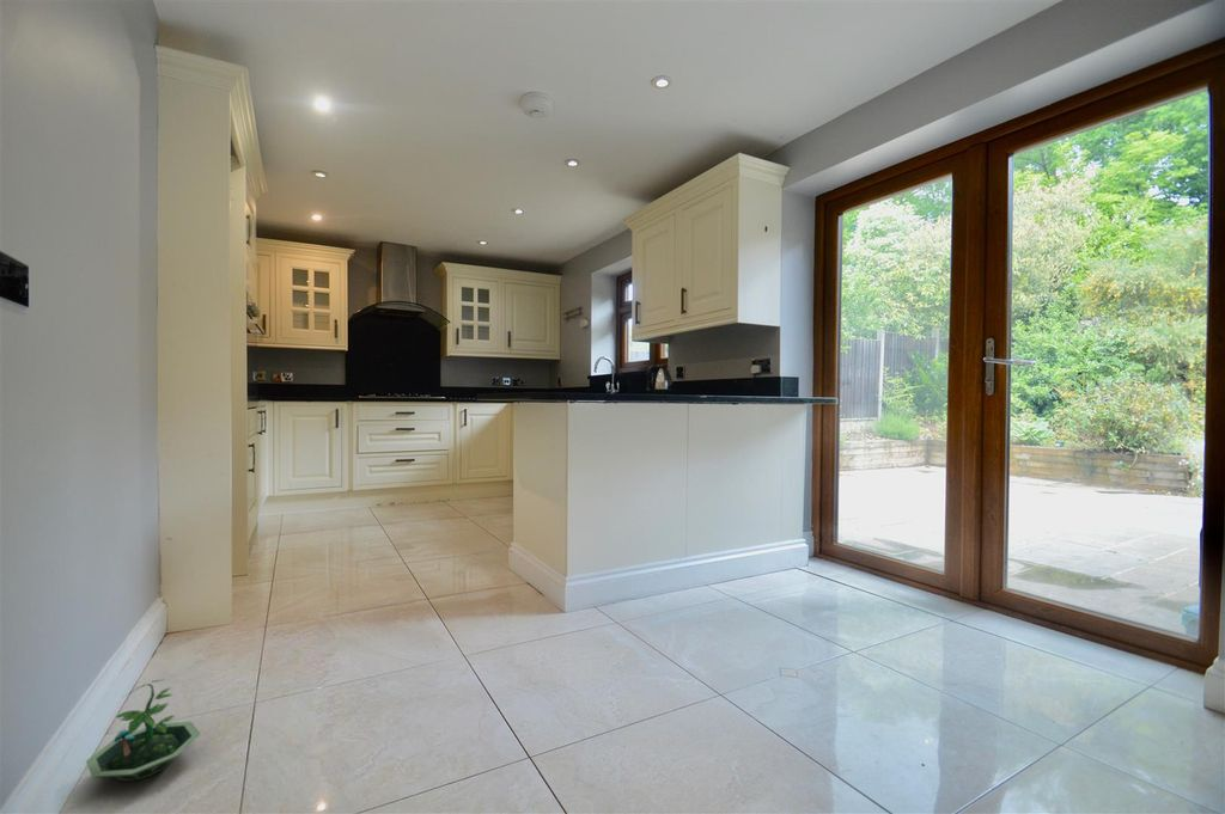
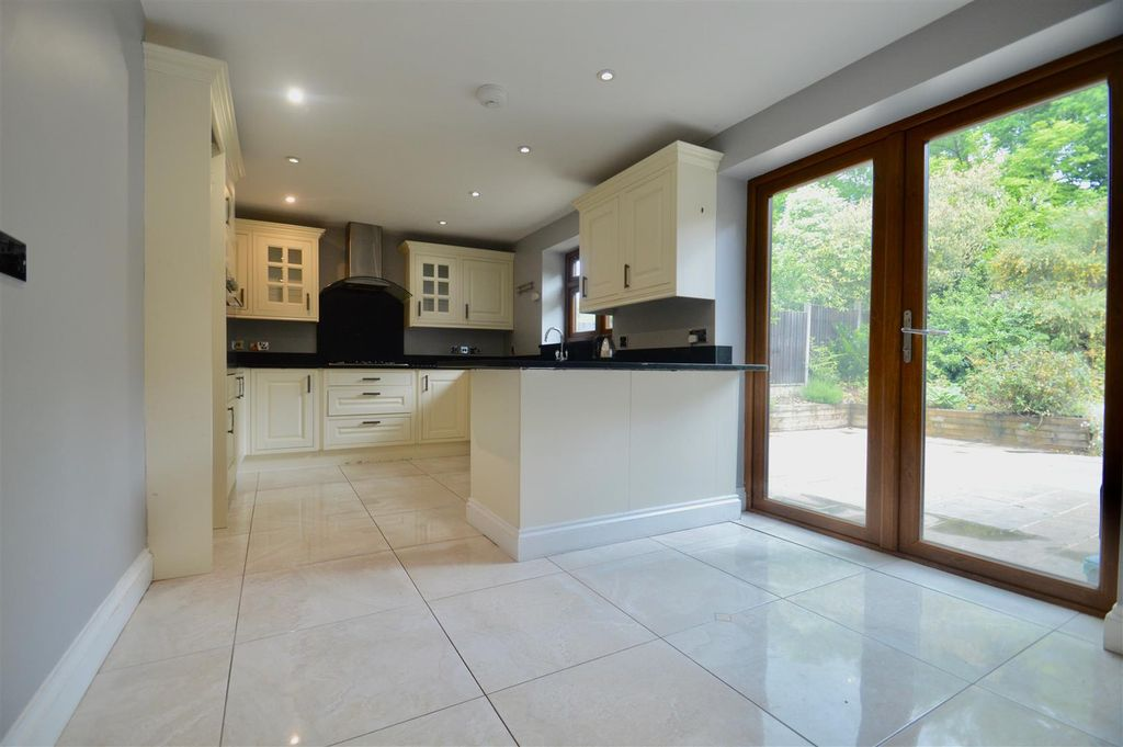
- terrarium (147, 702)
